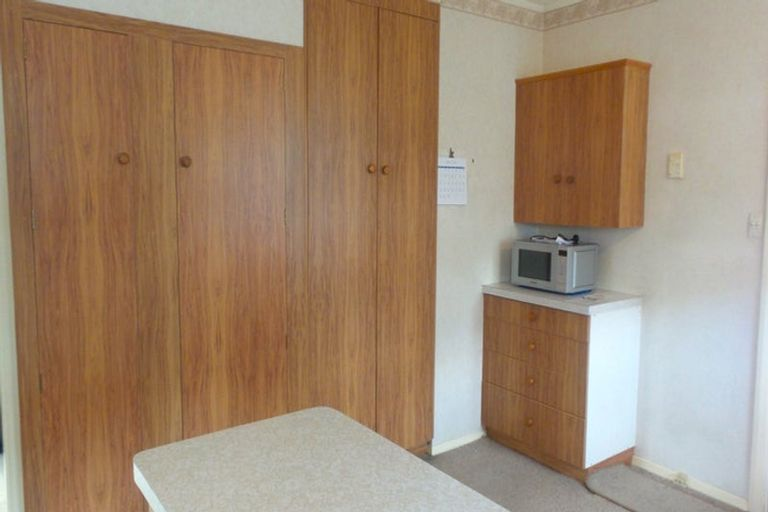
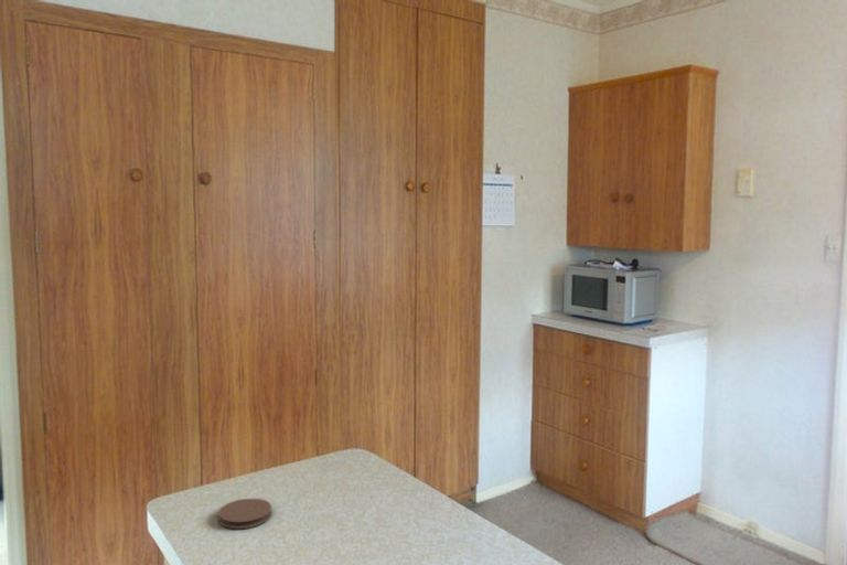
+ coaster (245, 512)
